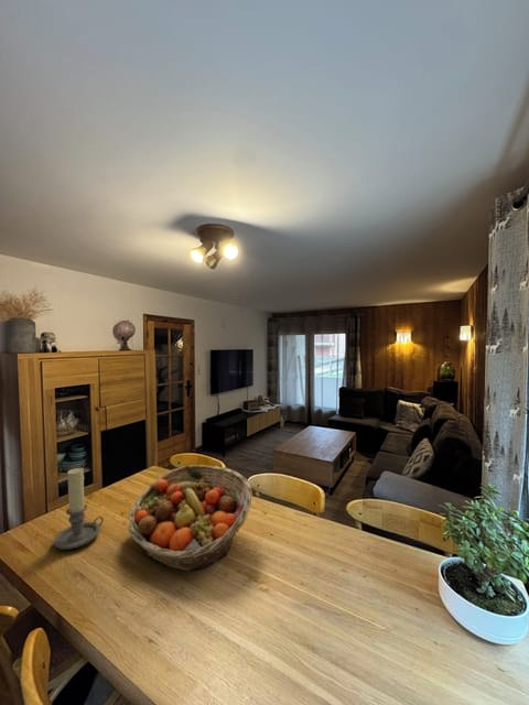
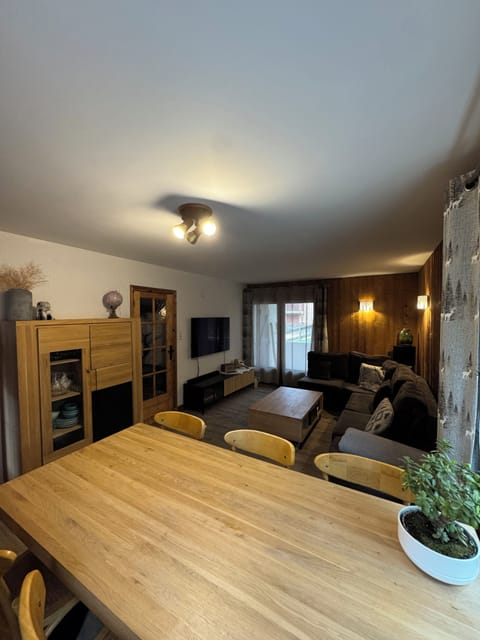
- candle holder (80, 502)
- fruit basket (191, 511)
